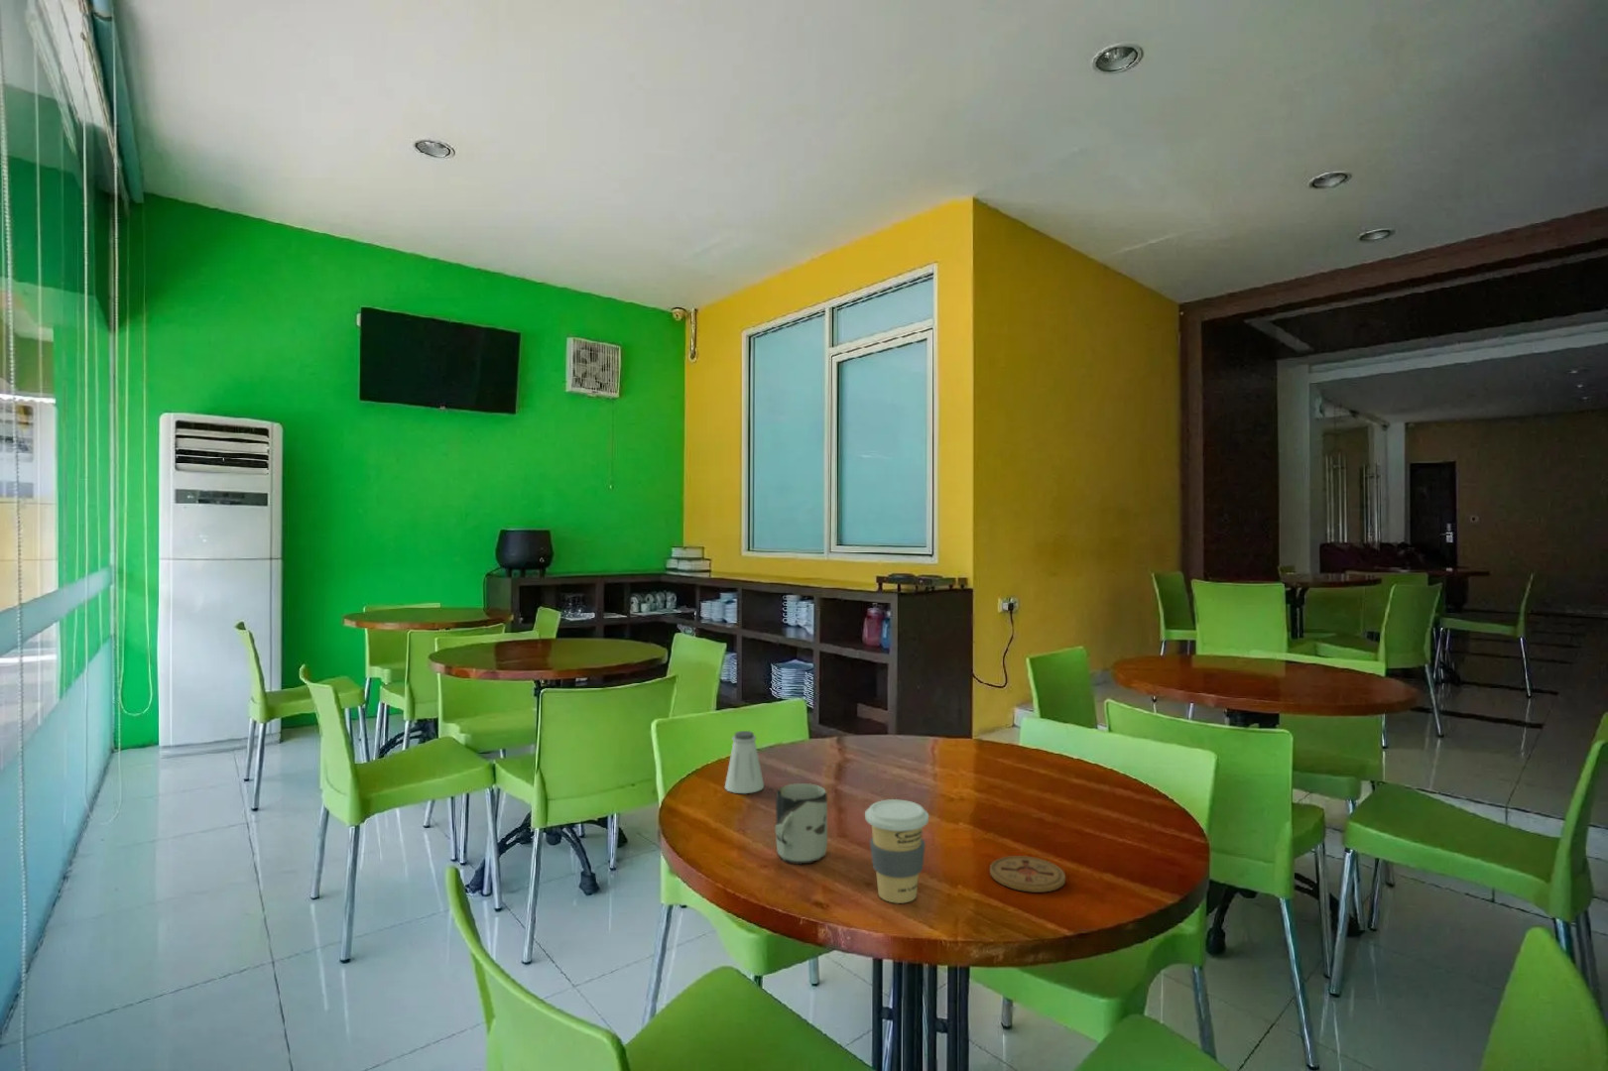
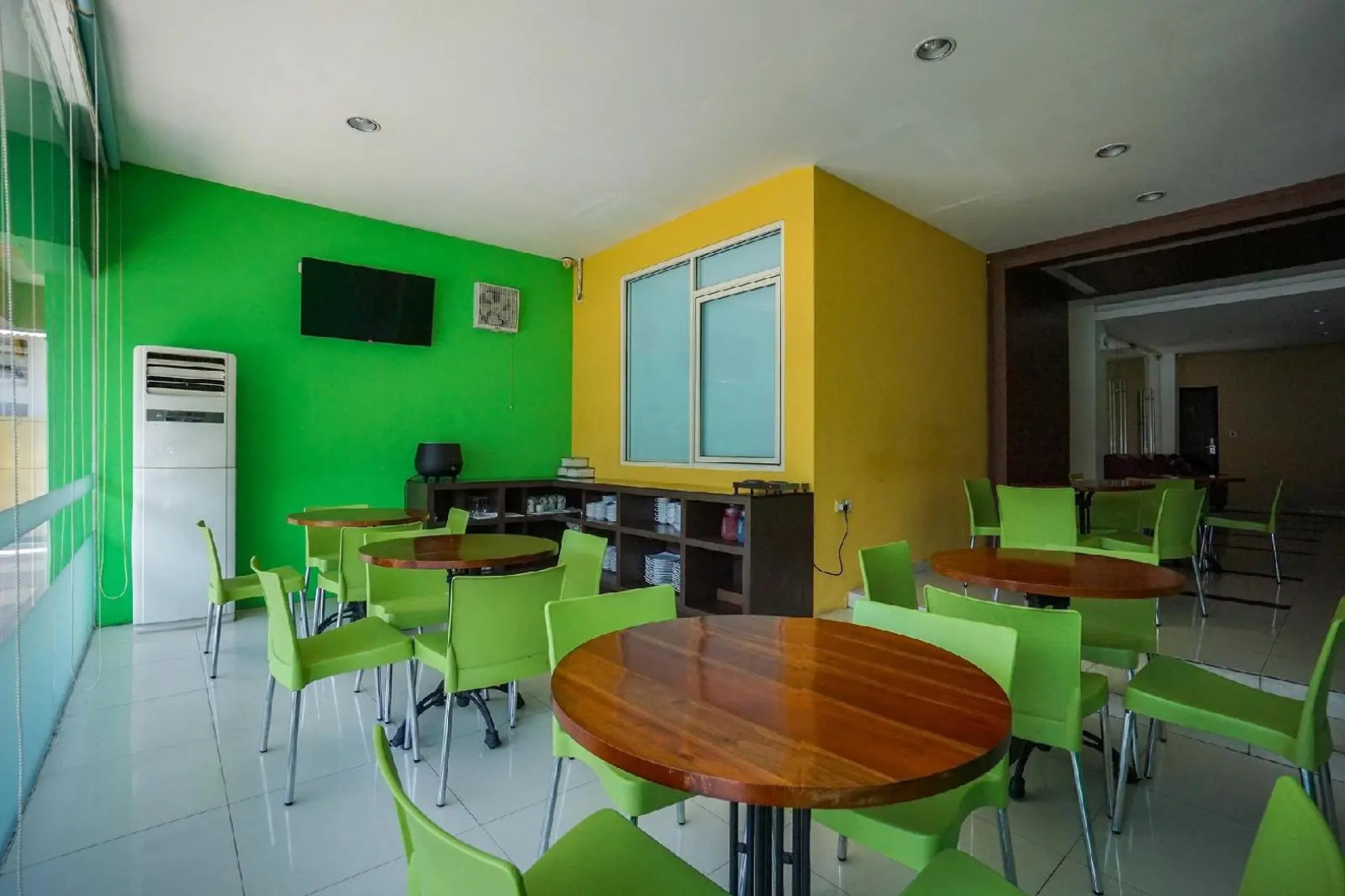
- cup (796, 825)
- coaster (1027, 873)
- coffee cup (897, 851)
- saltshaker (744, 759)
